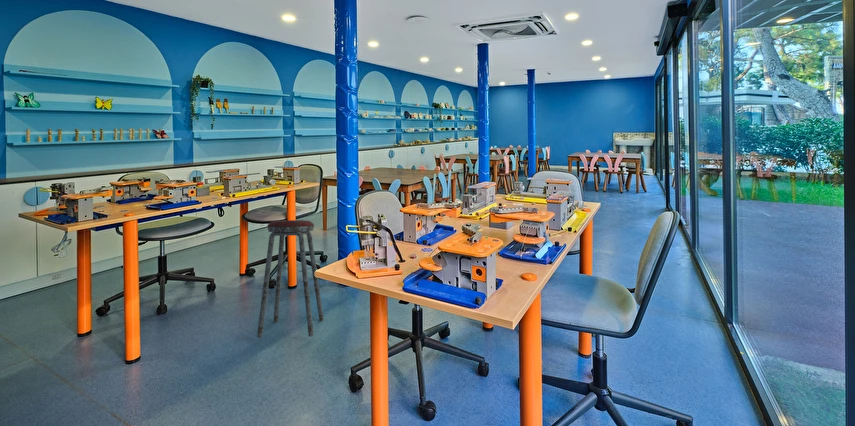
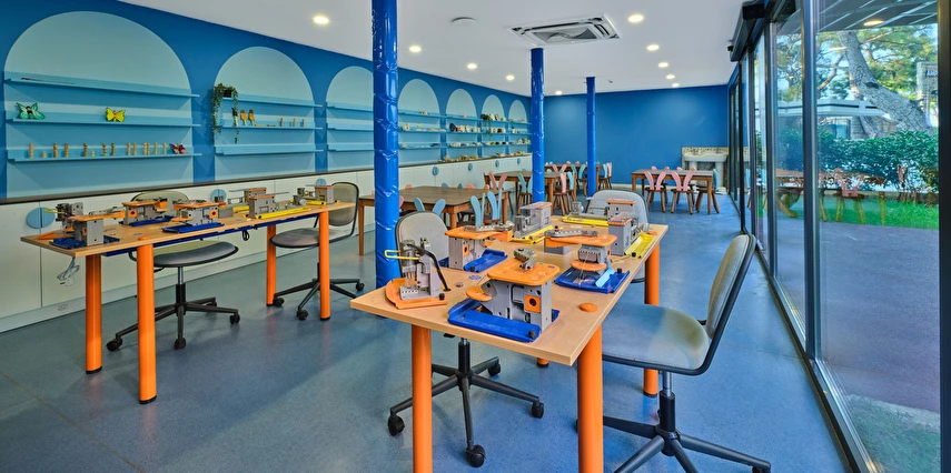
- music stool (281, 275)
